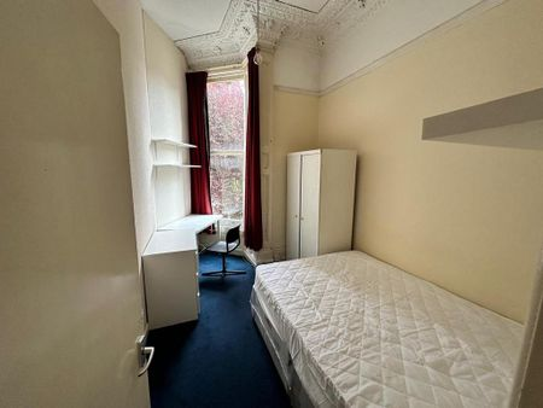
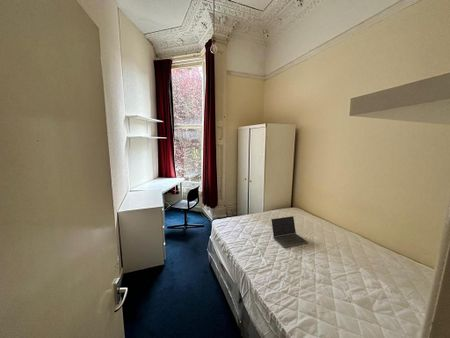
+ laptop computer (288, 230)
